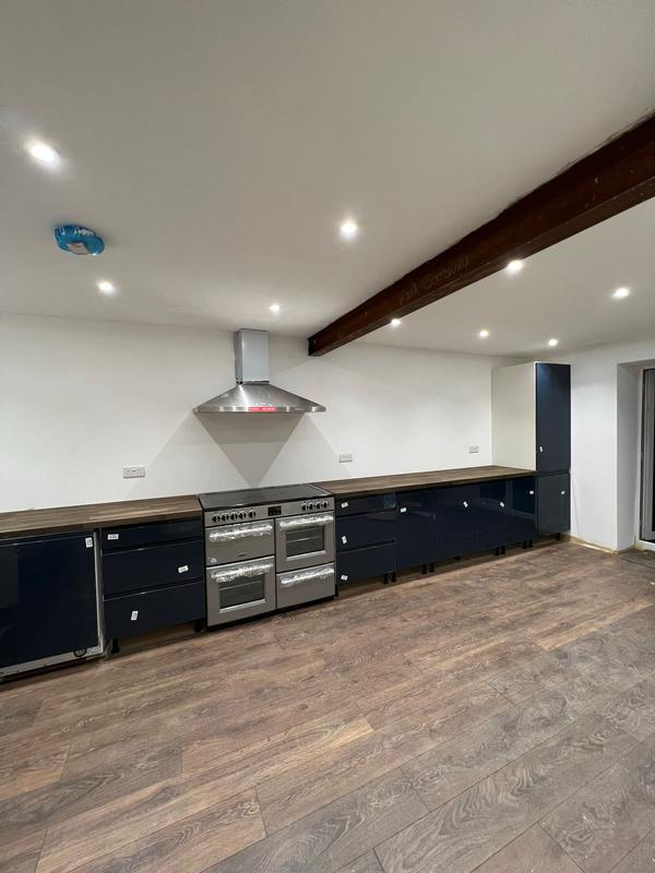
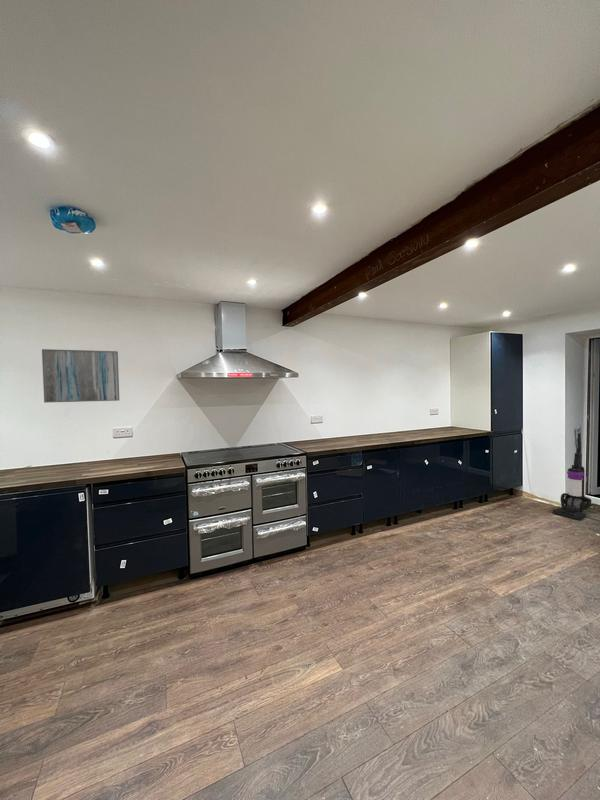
+ wall art (82, 376)
+ vacuum cleaner (574, 470)
